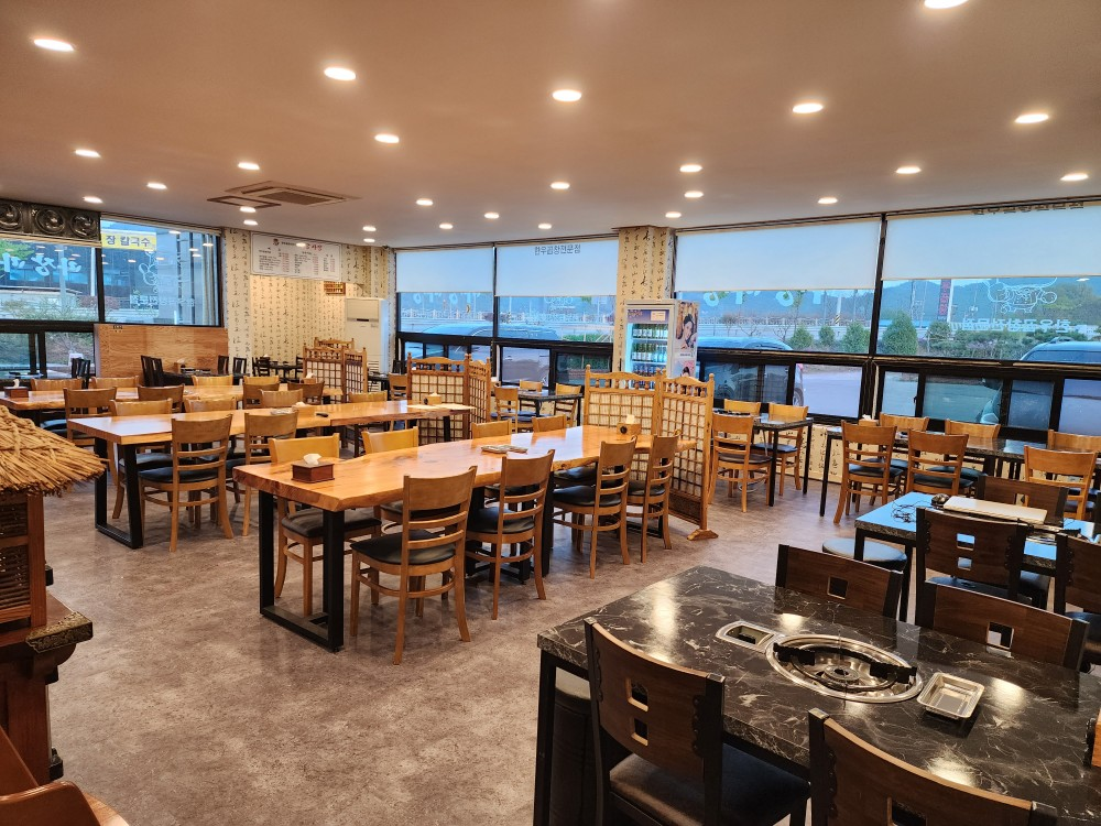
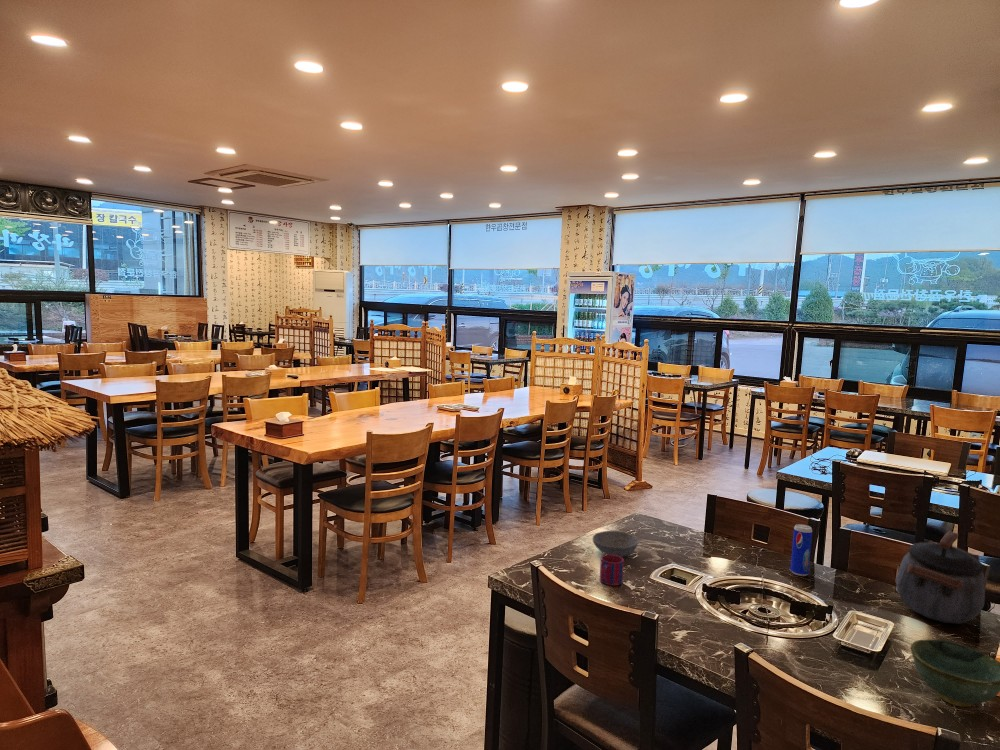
+ mug (609, 571)
+ kettle (939, 574)
+ bowl (614, 545)
+ beverage can (801, 549)
+ bowl (955, 678)
